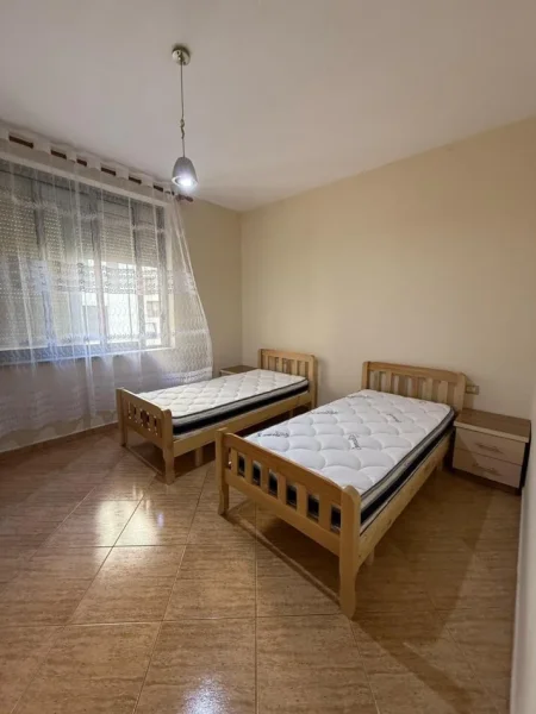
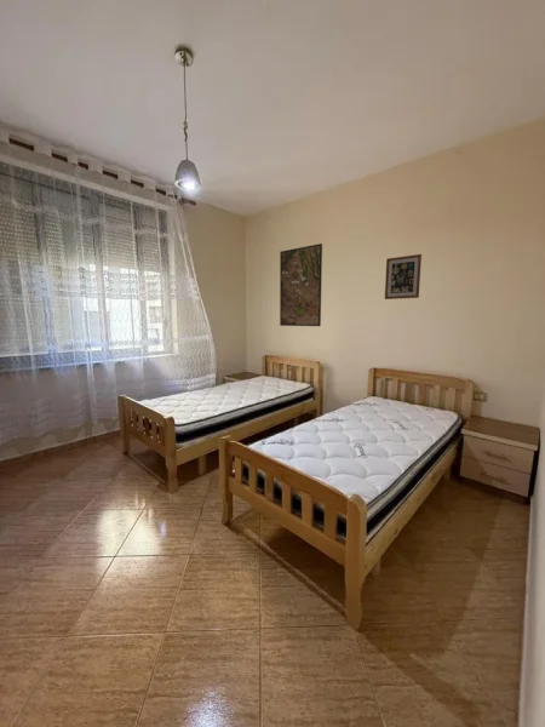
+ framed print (299, 287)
+ wall art (402, 277)
